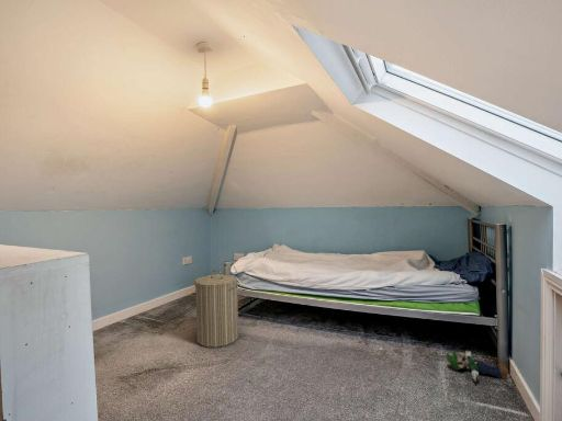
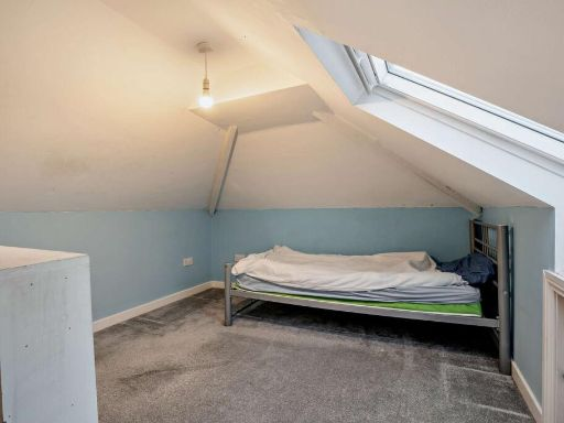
- plush toy (475, 363)
- laundry hamper (216, 304)
